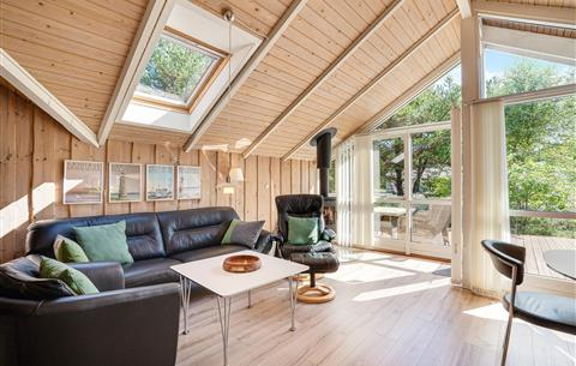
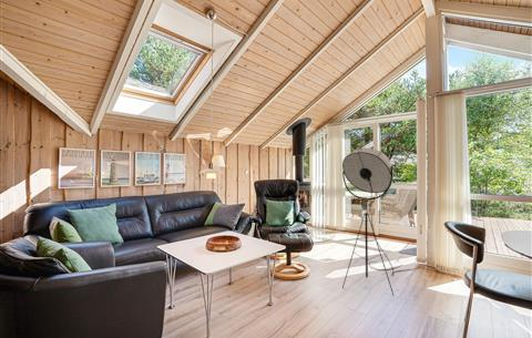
+ floor lamp (371, 216)
